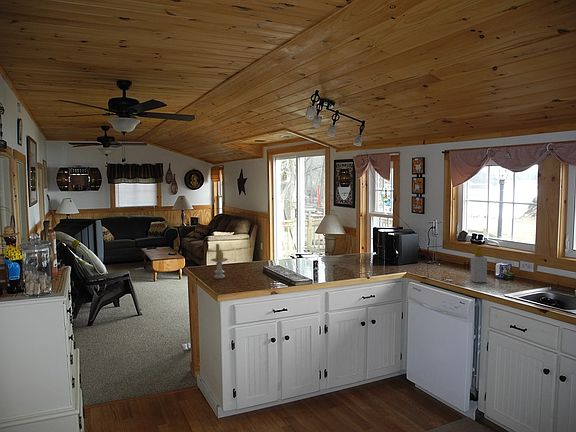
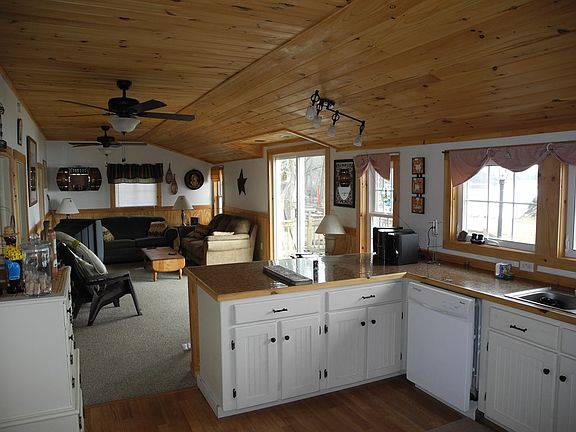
- candle (219, 260)
- soap bottle (478, 264)
